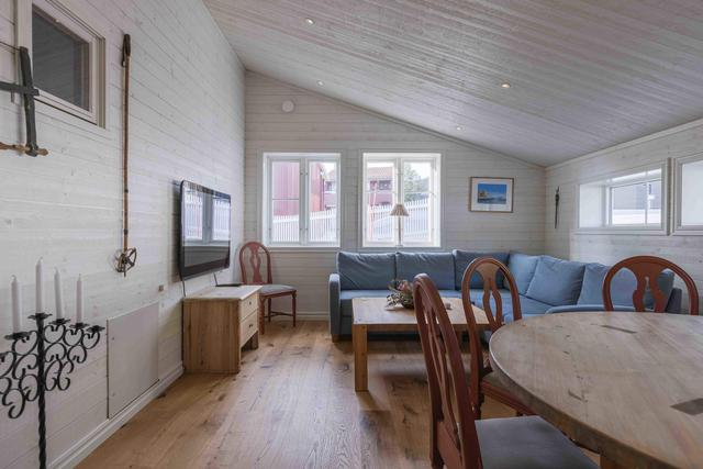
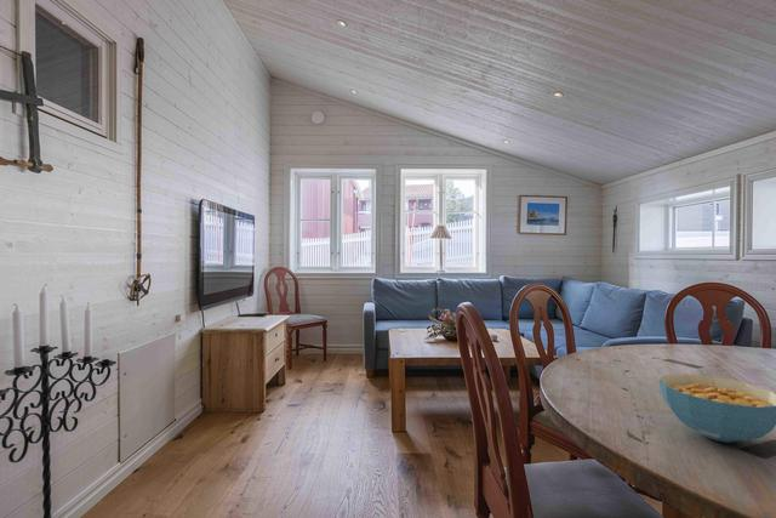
+ cereal bowl (717, 411)
